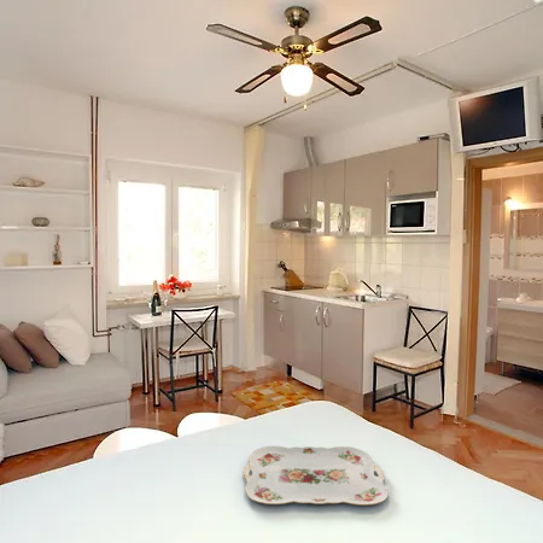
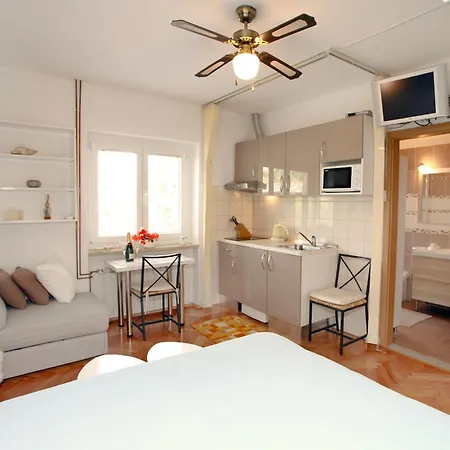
- serving tray (313, 473)
